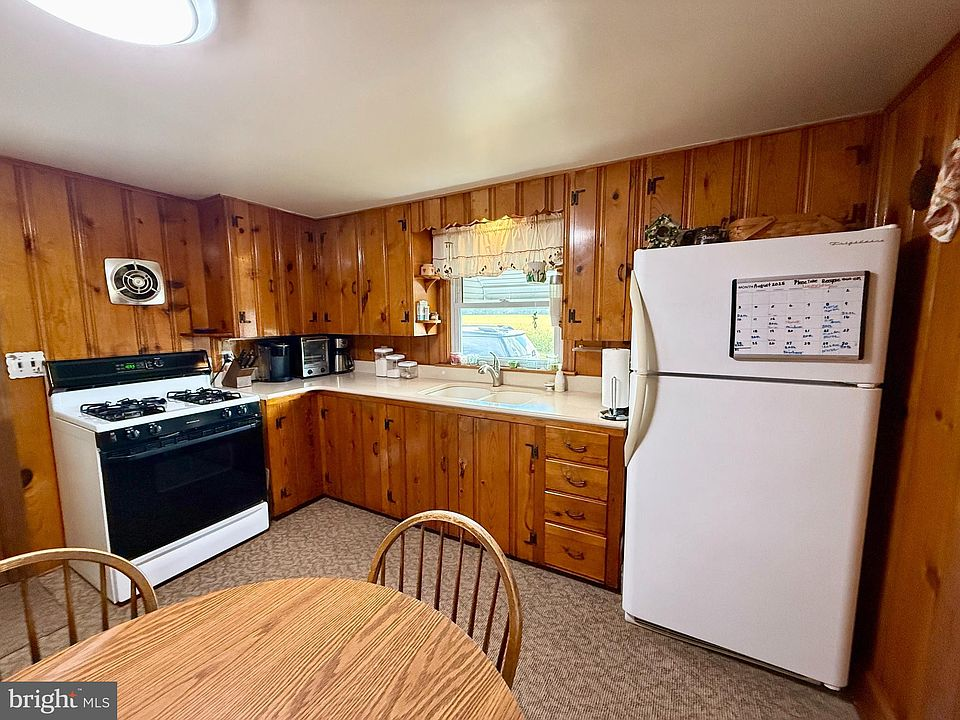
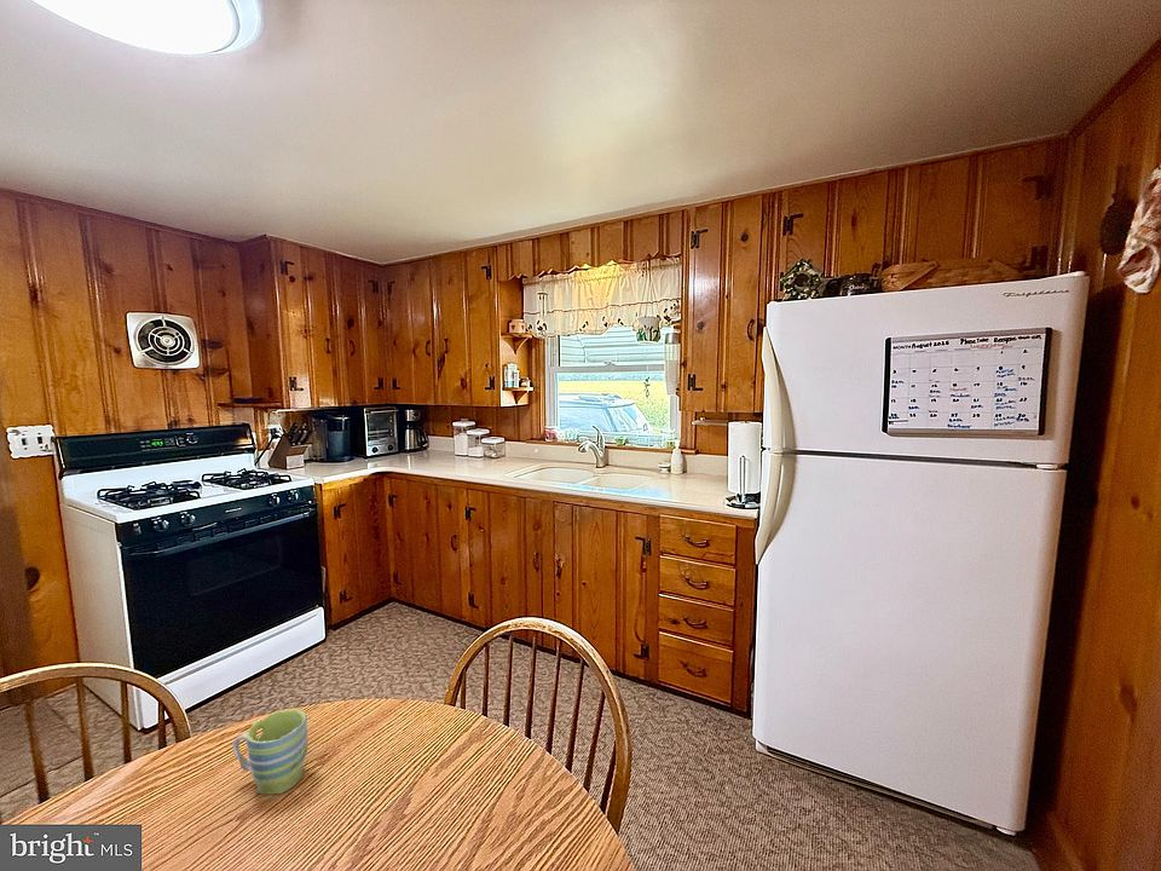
+ mug (268, 751)
